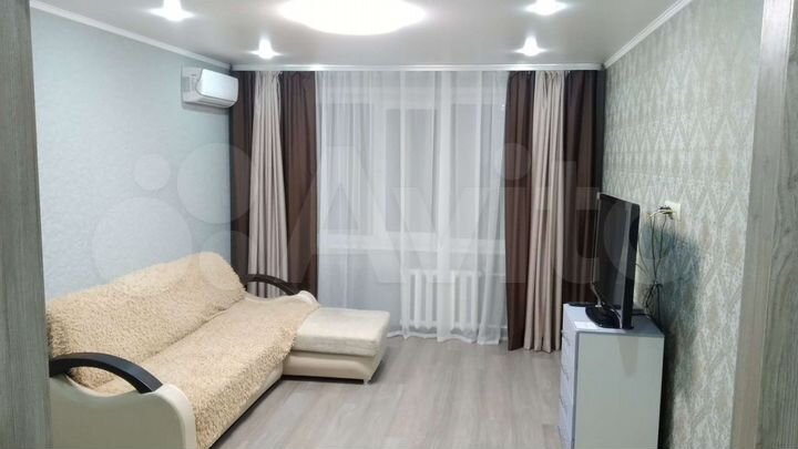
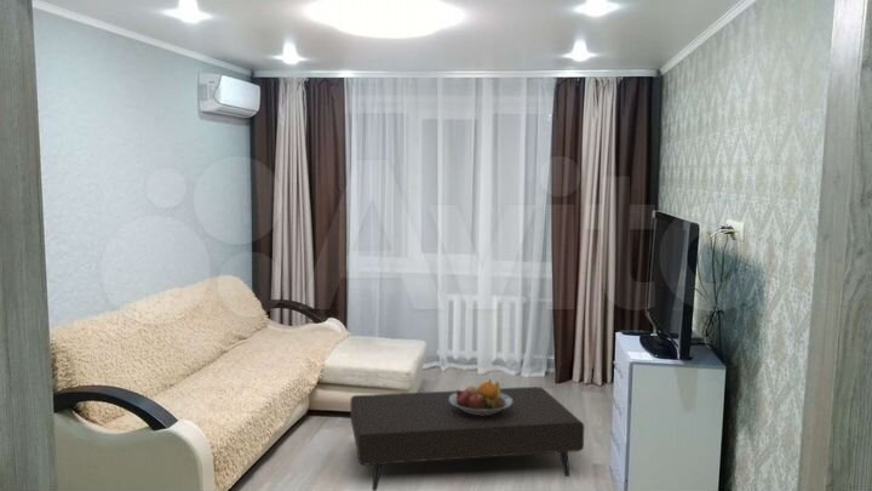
+ coffee table (458, 430)
+ fruit bowl (481, 396)
